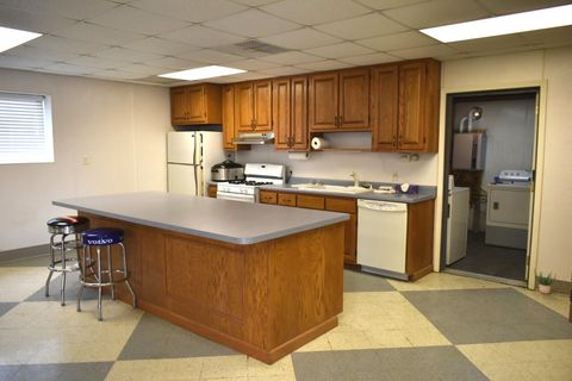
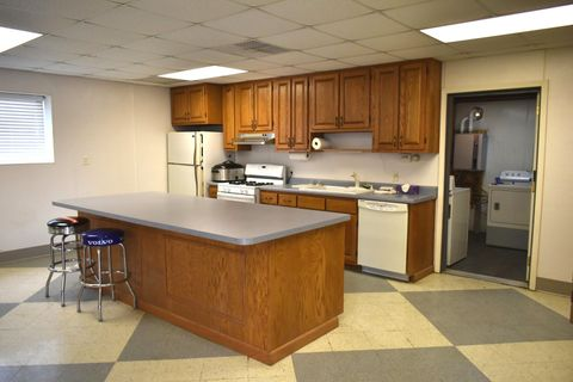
- potted plant (545, 280)
